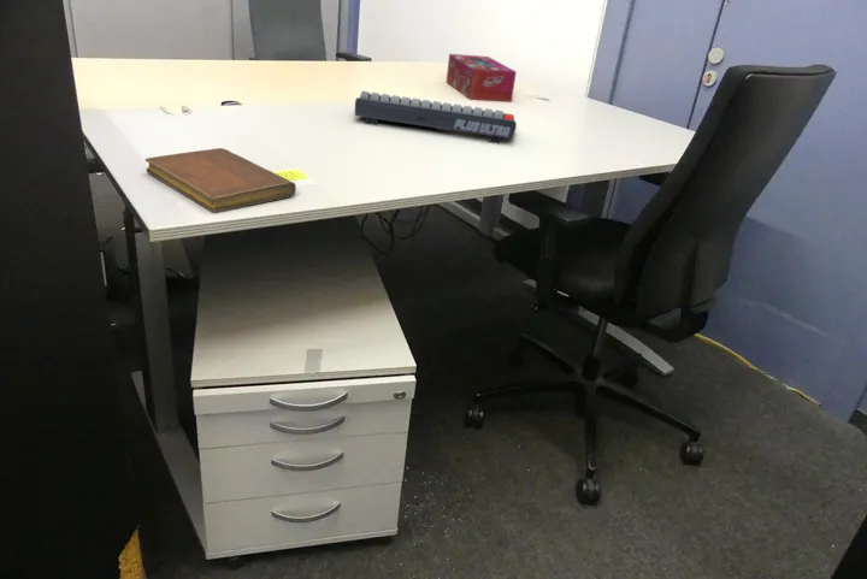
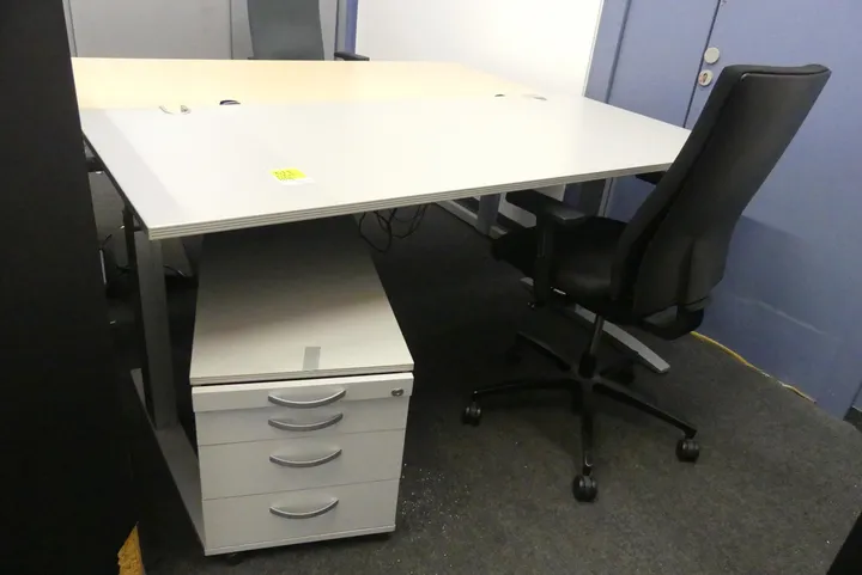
- tissue box (479, 76)
- keyboard (437, 112)
- notebook (219, 176)
